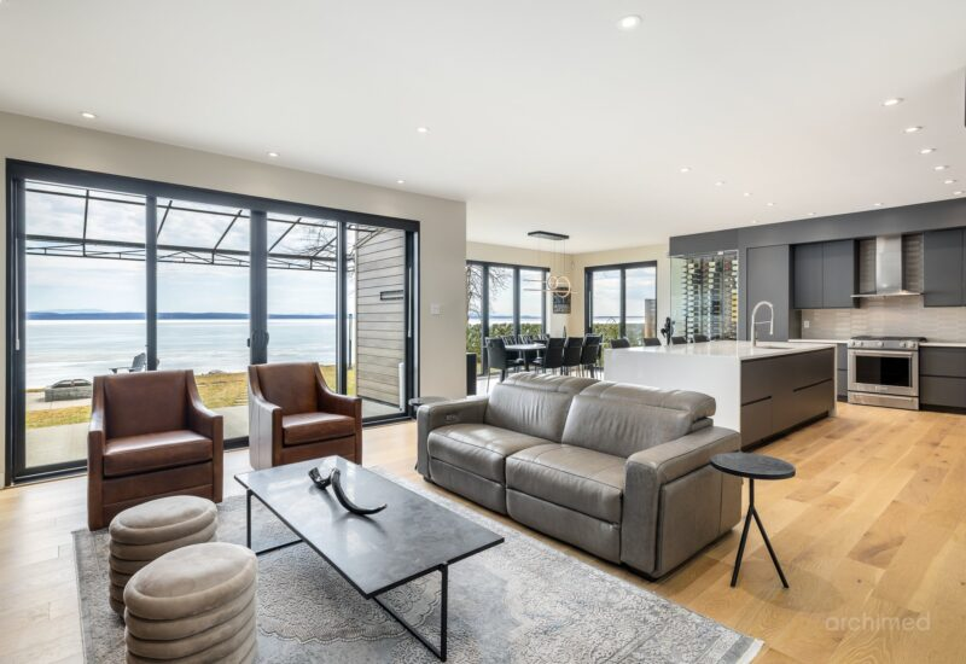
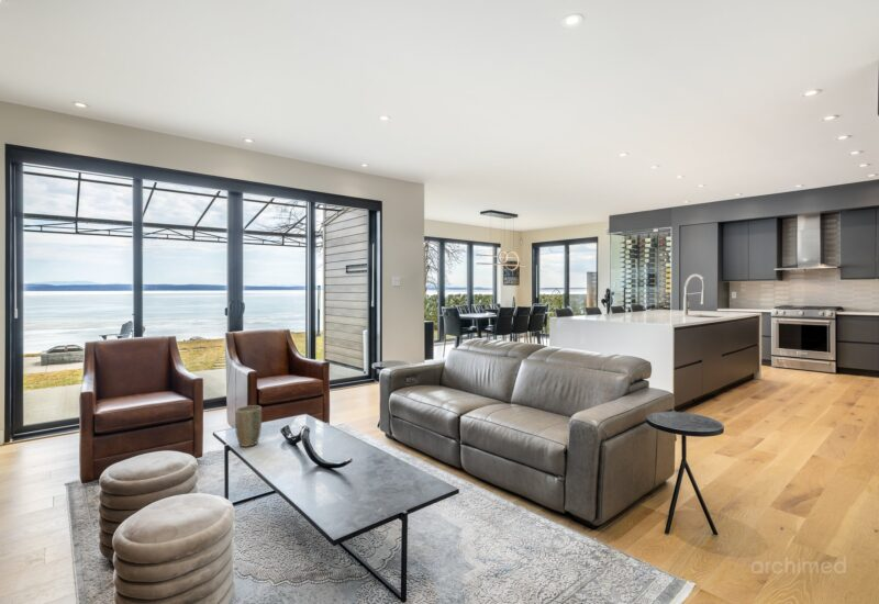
+ plant pot (248, 425)
